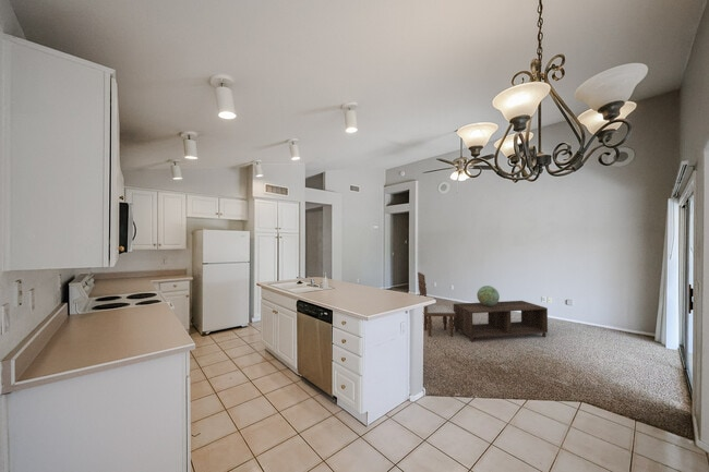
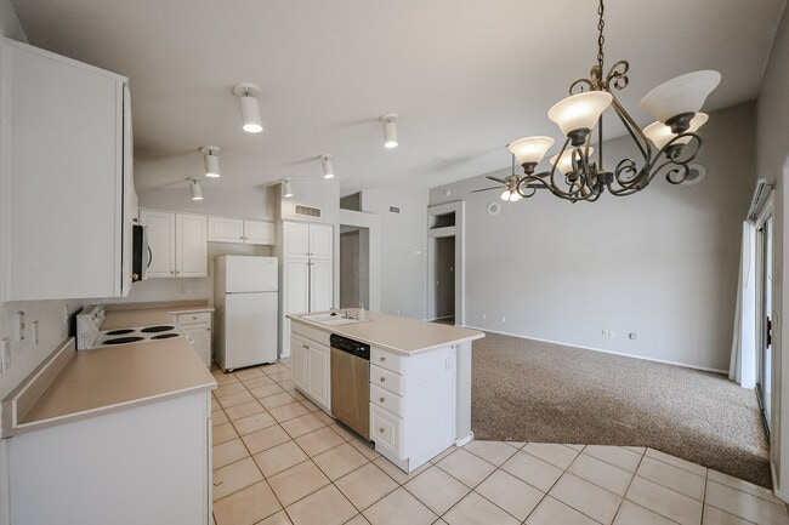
- dining chair (435, 306)
- coffee table (498, 319)
- decorative globe (488, 295)
